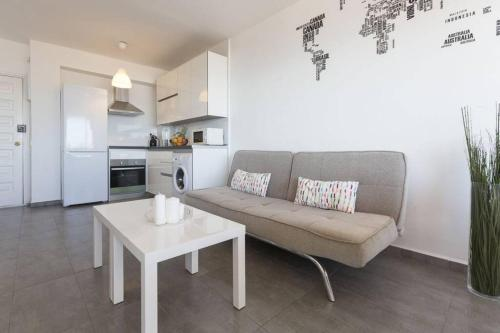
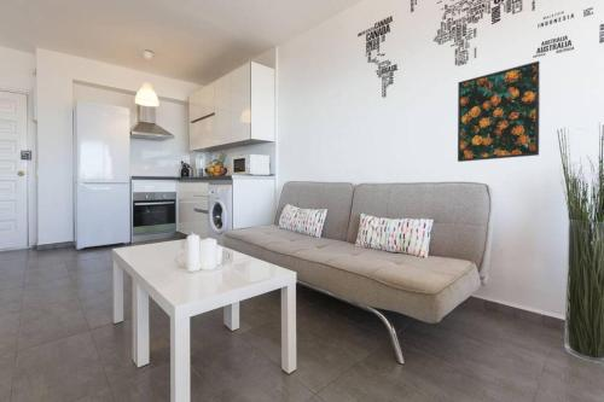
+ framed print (495, 115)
